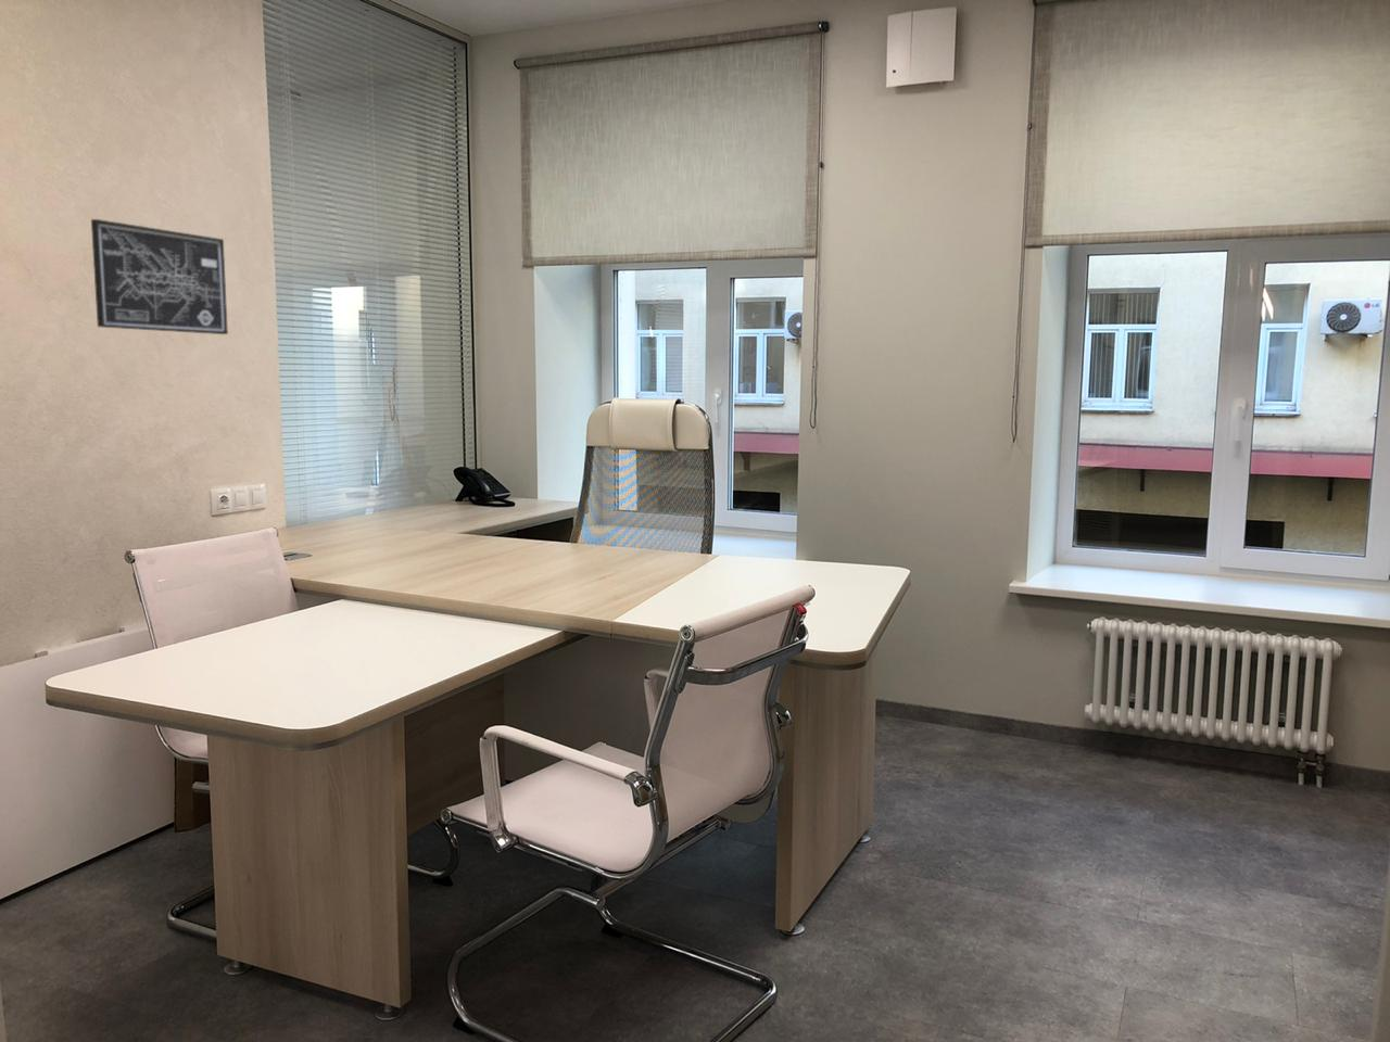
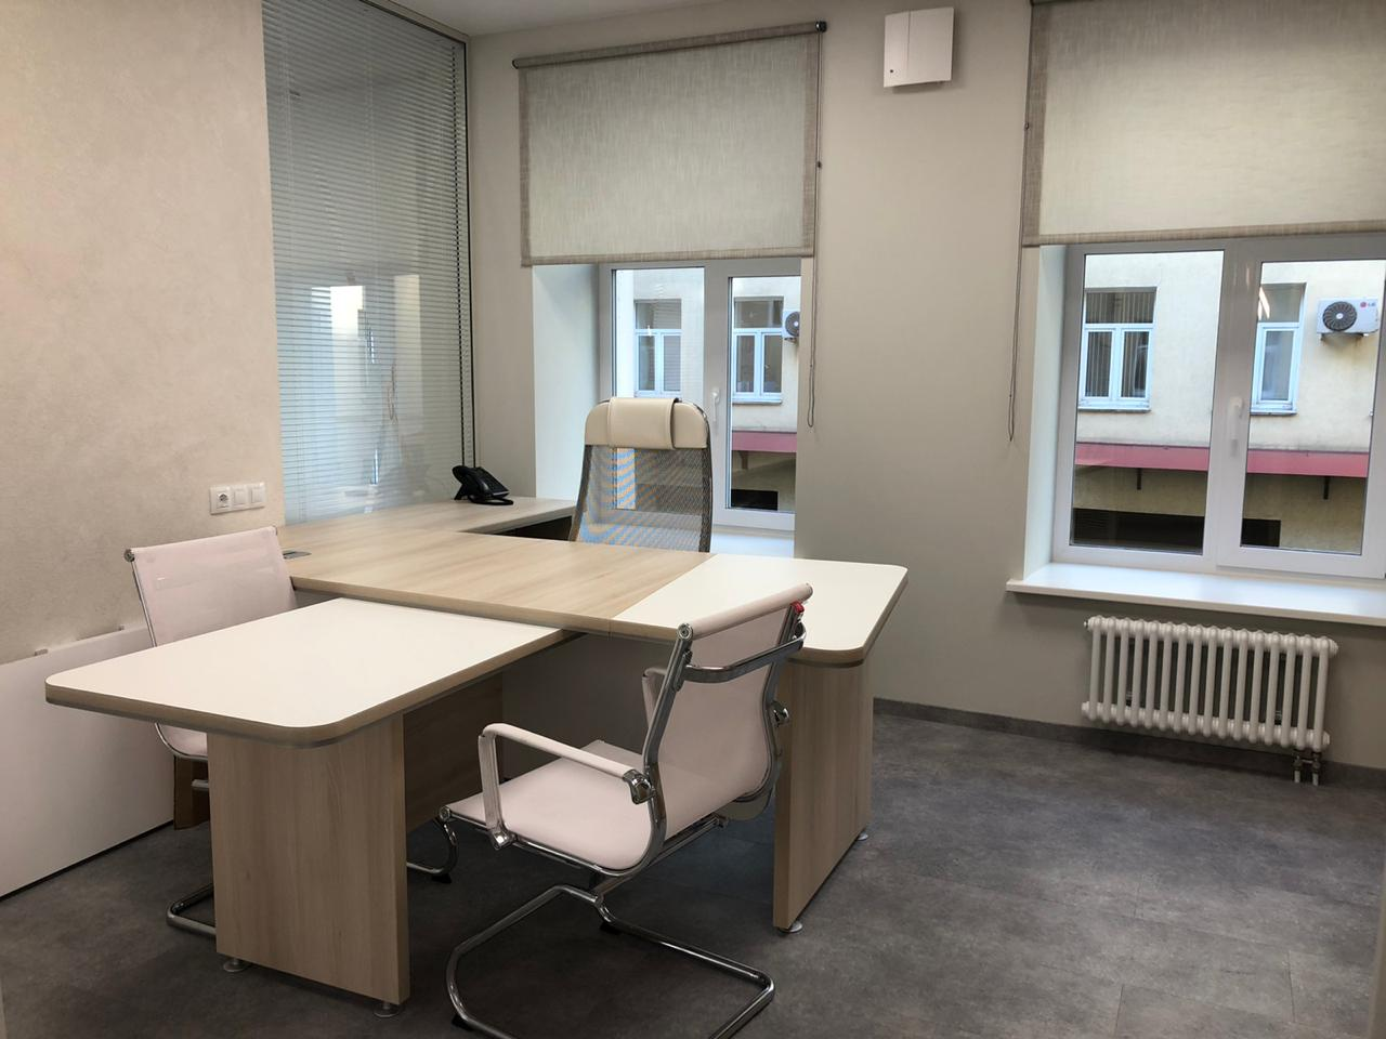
- wall art (163, 280)
